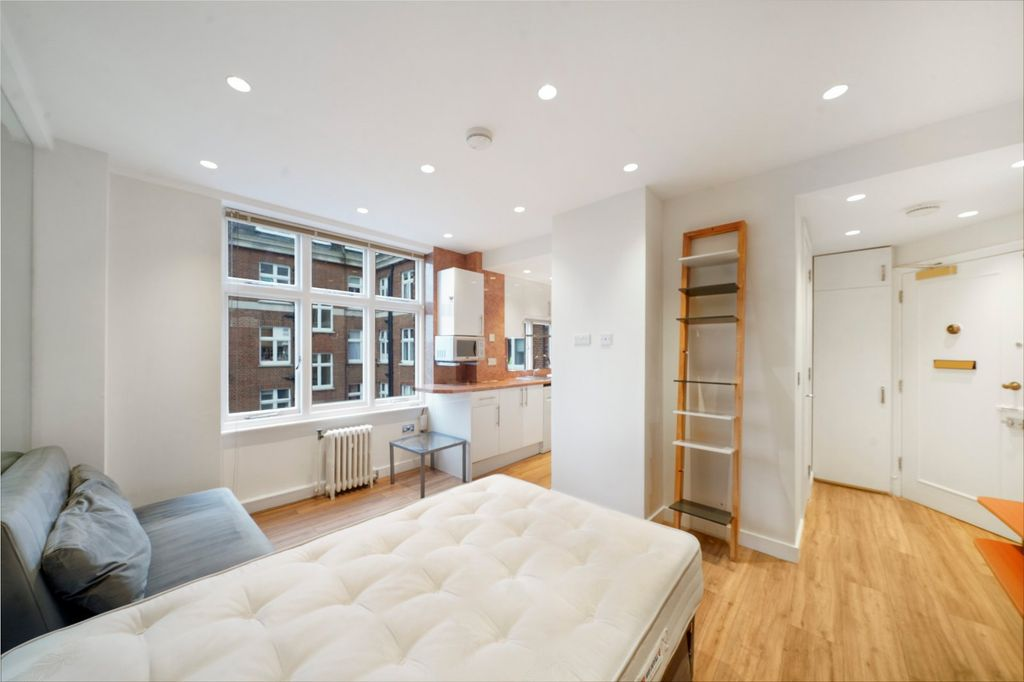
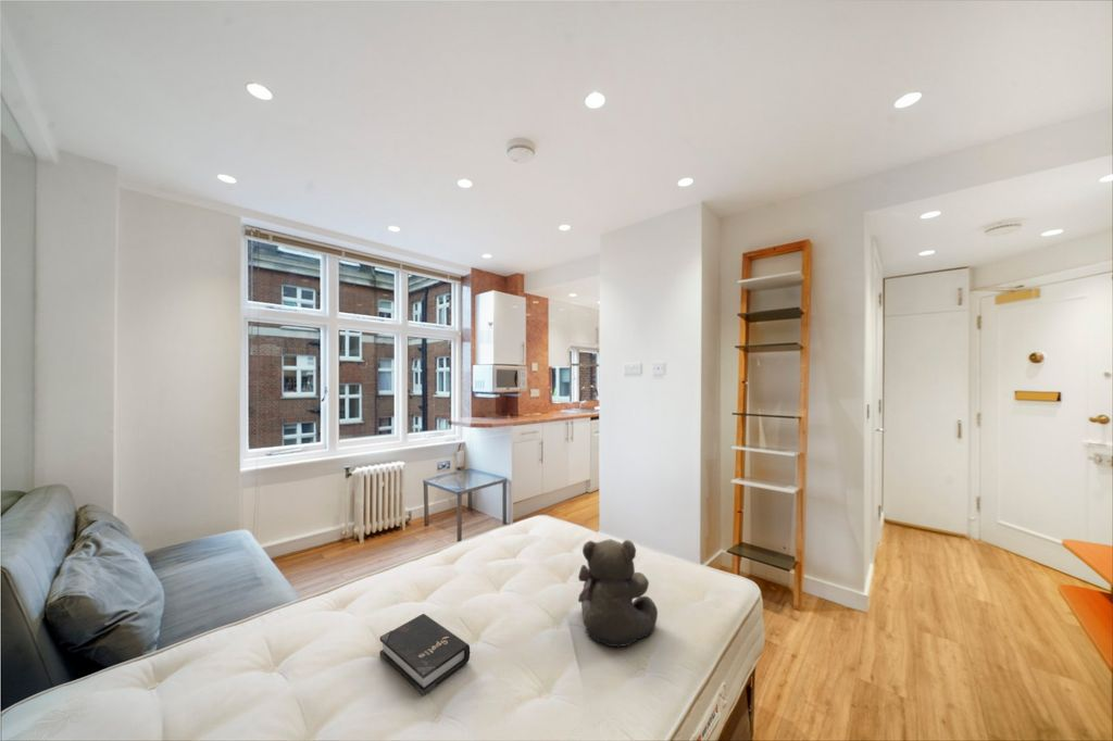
+ teddy bear (616, 582)
+ hardback book (424, 649)
